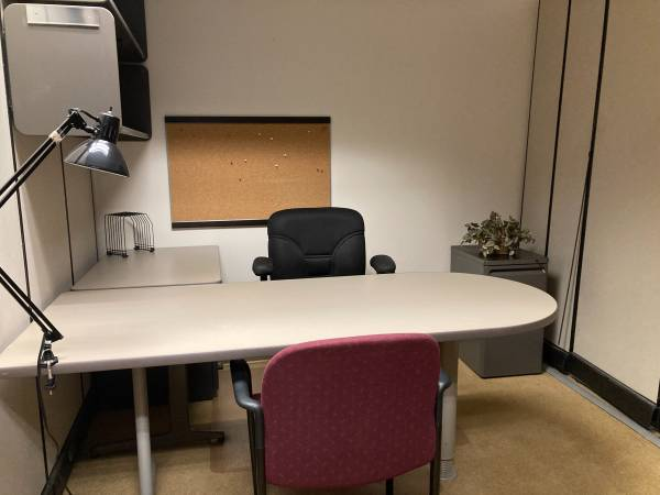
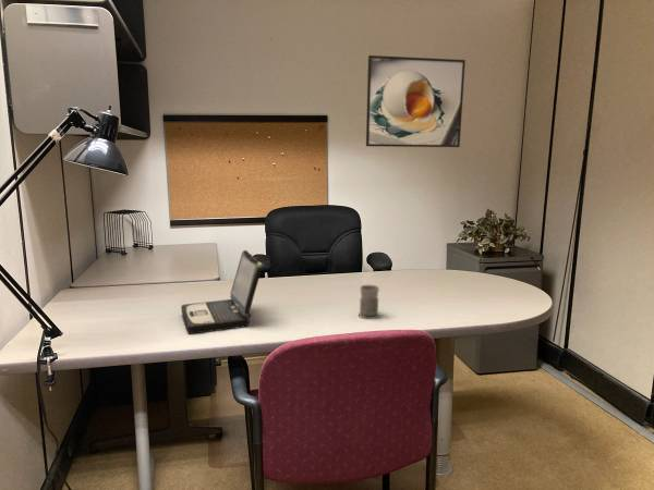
+ laptop (231, 290)
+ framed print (415, 102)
+ mug (367, 299)
